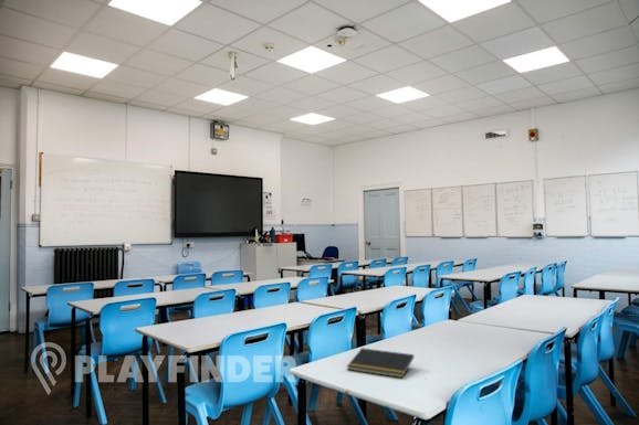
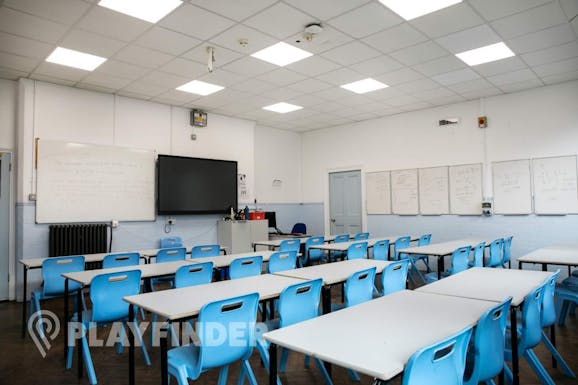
- notepad (380, 361)
